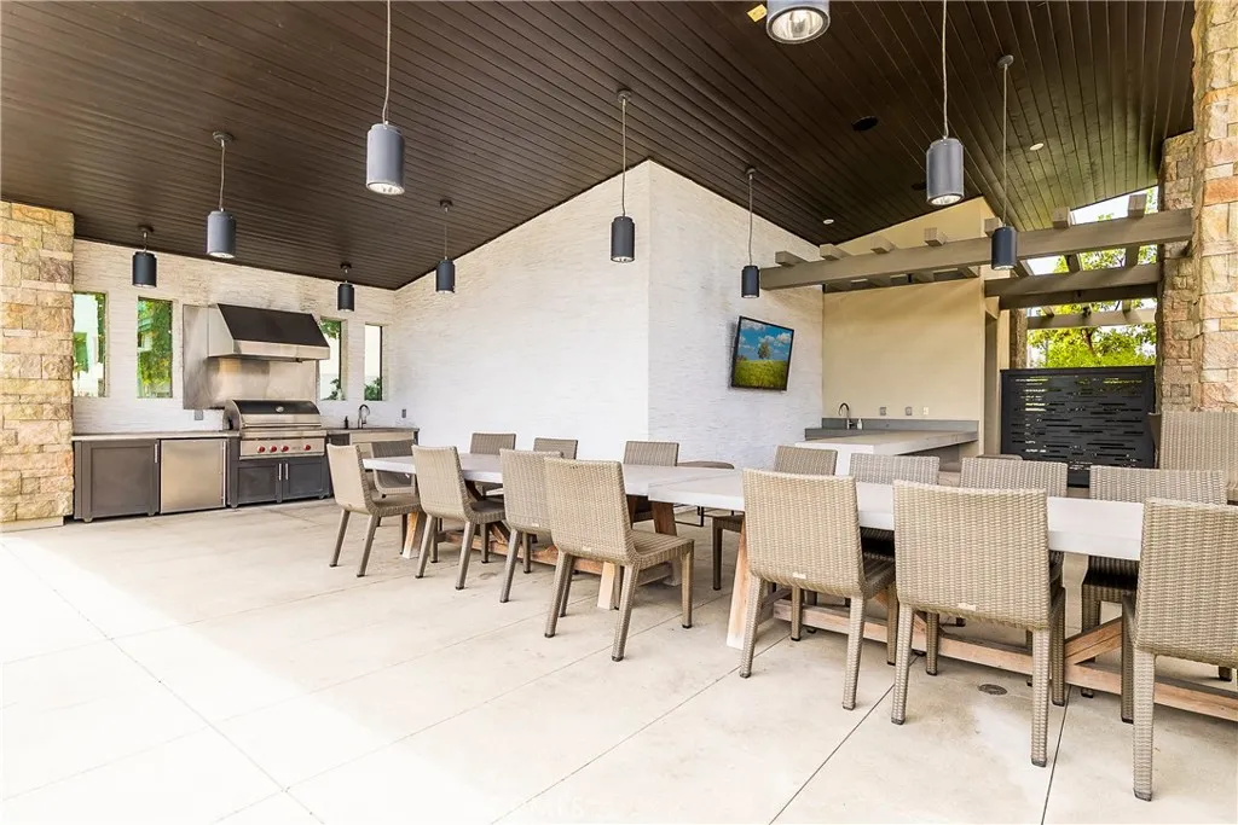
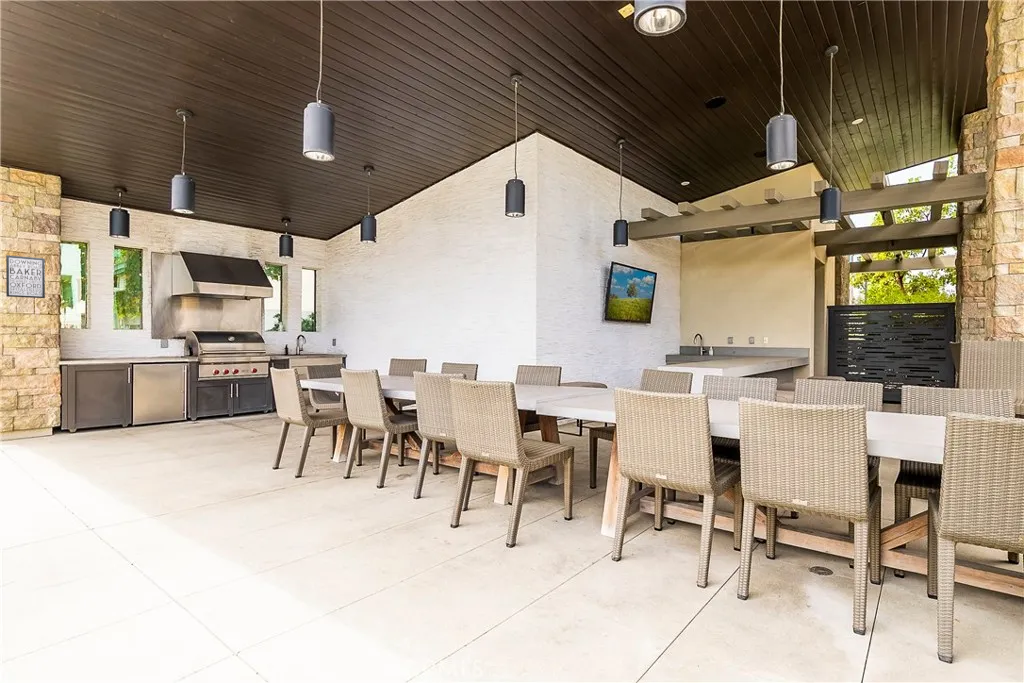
+ wall art (25, 277)
